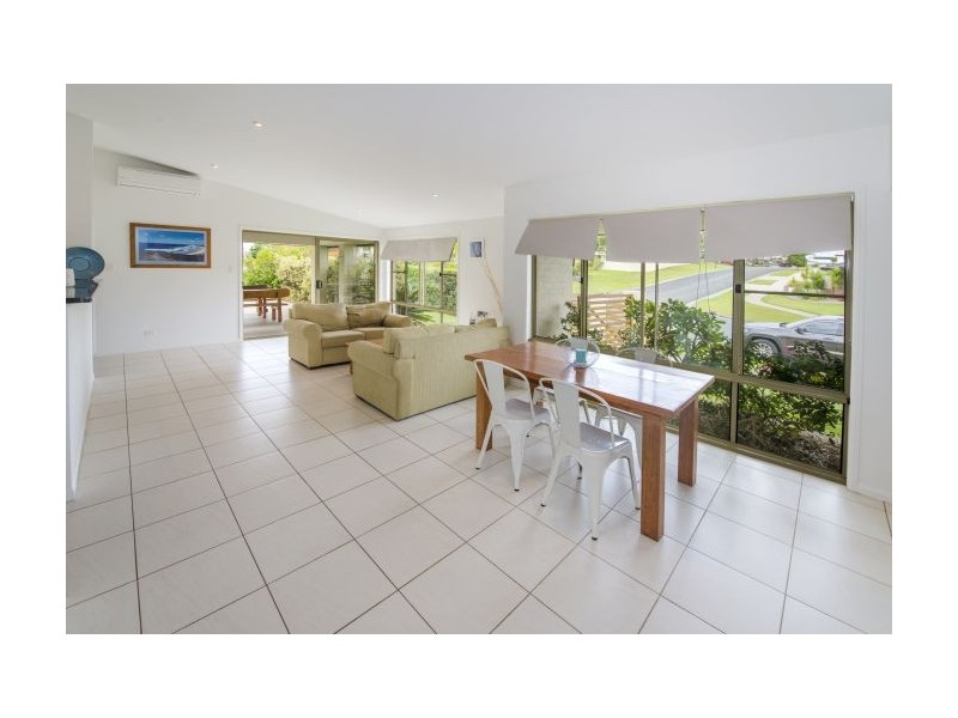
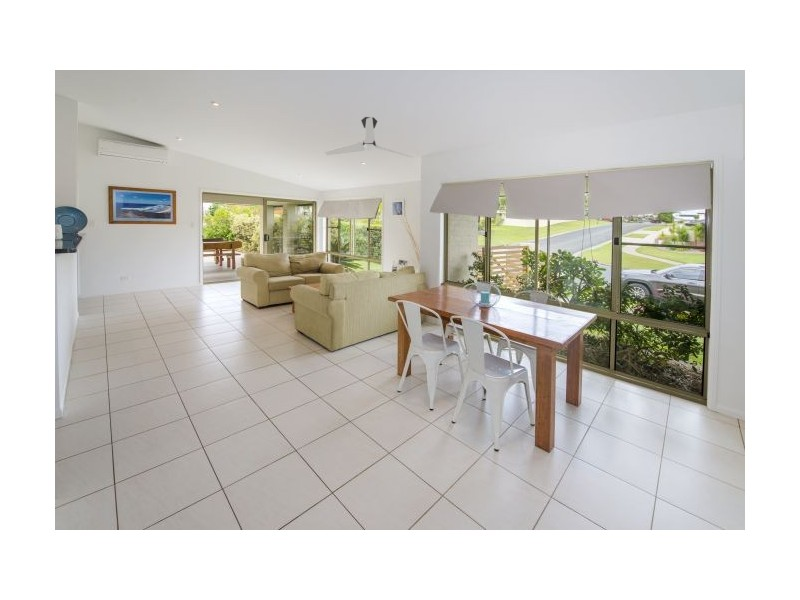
+ ceiling fan (369, 129)
